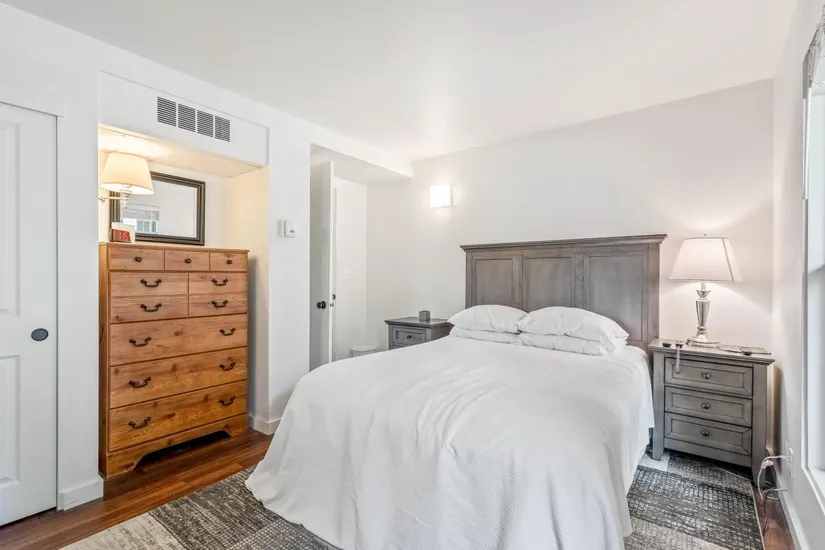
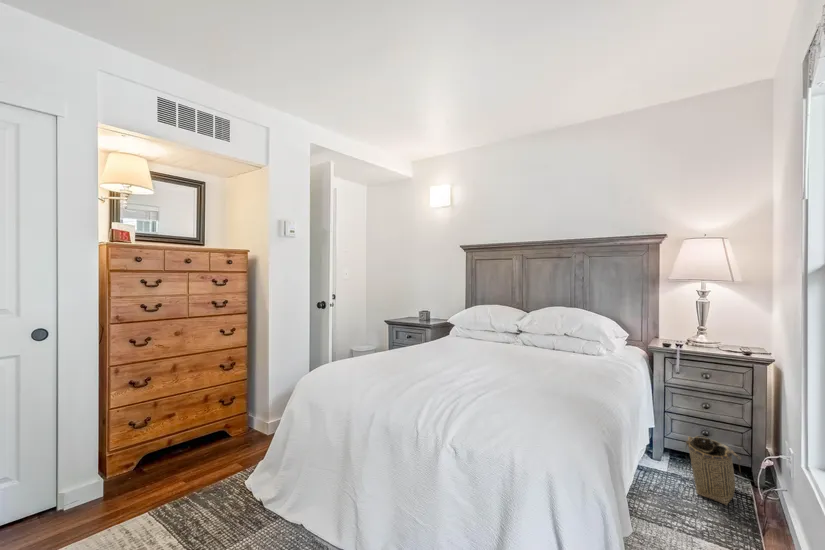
+ basket (714, 467)
